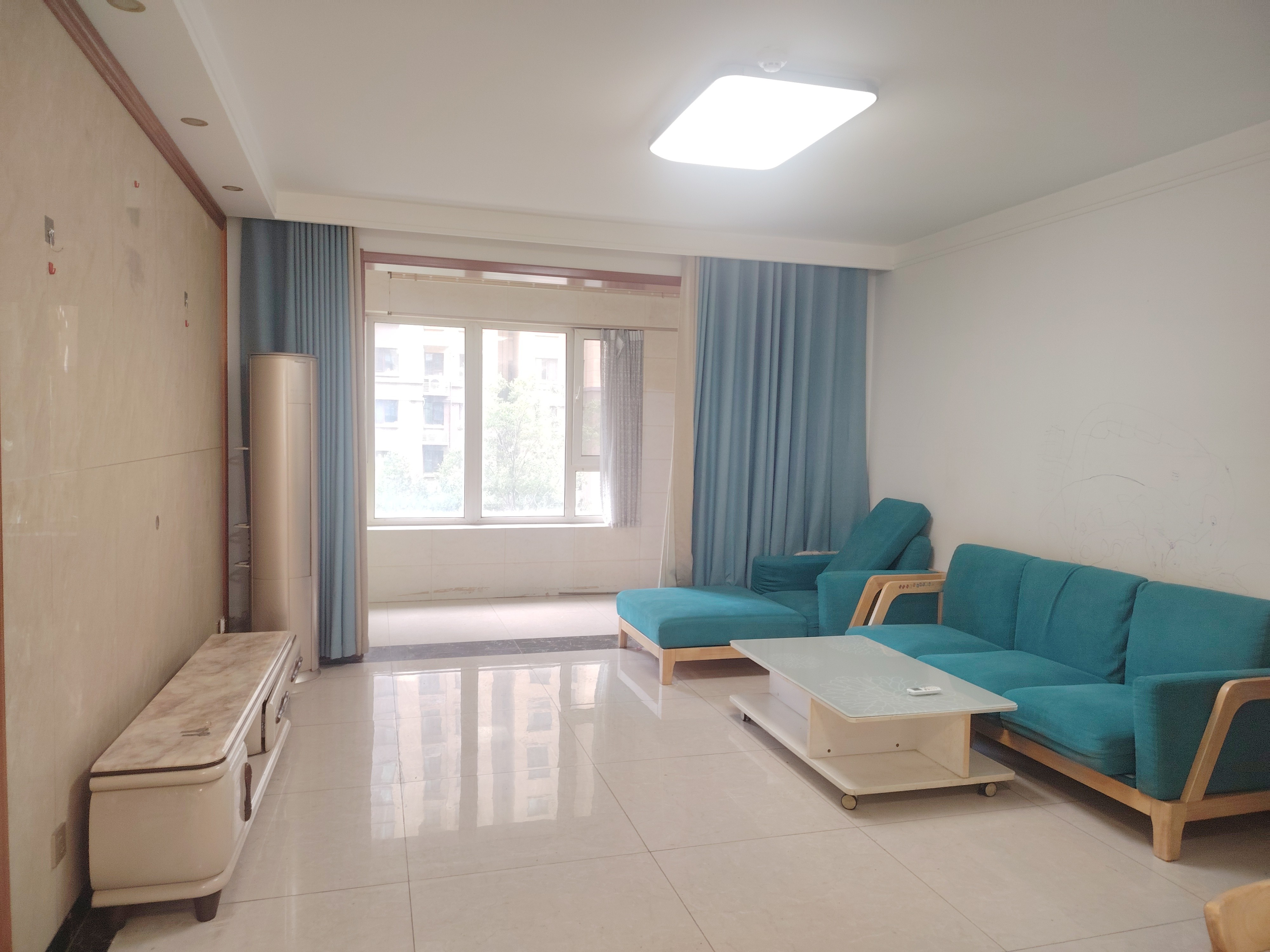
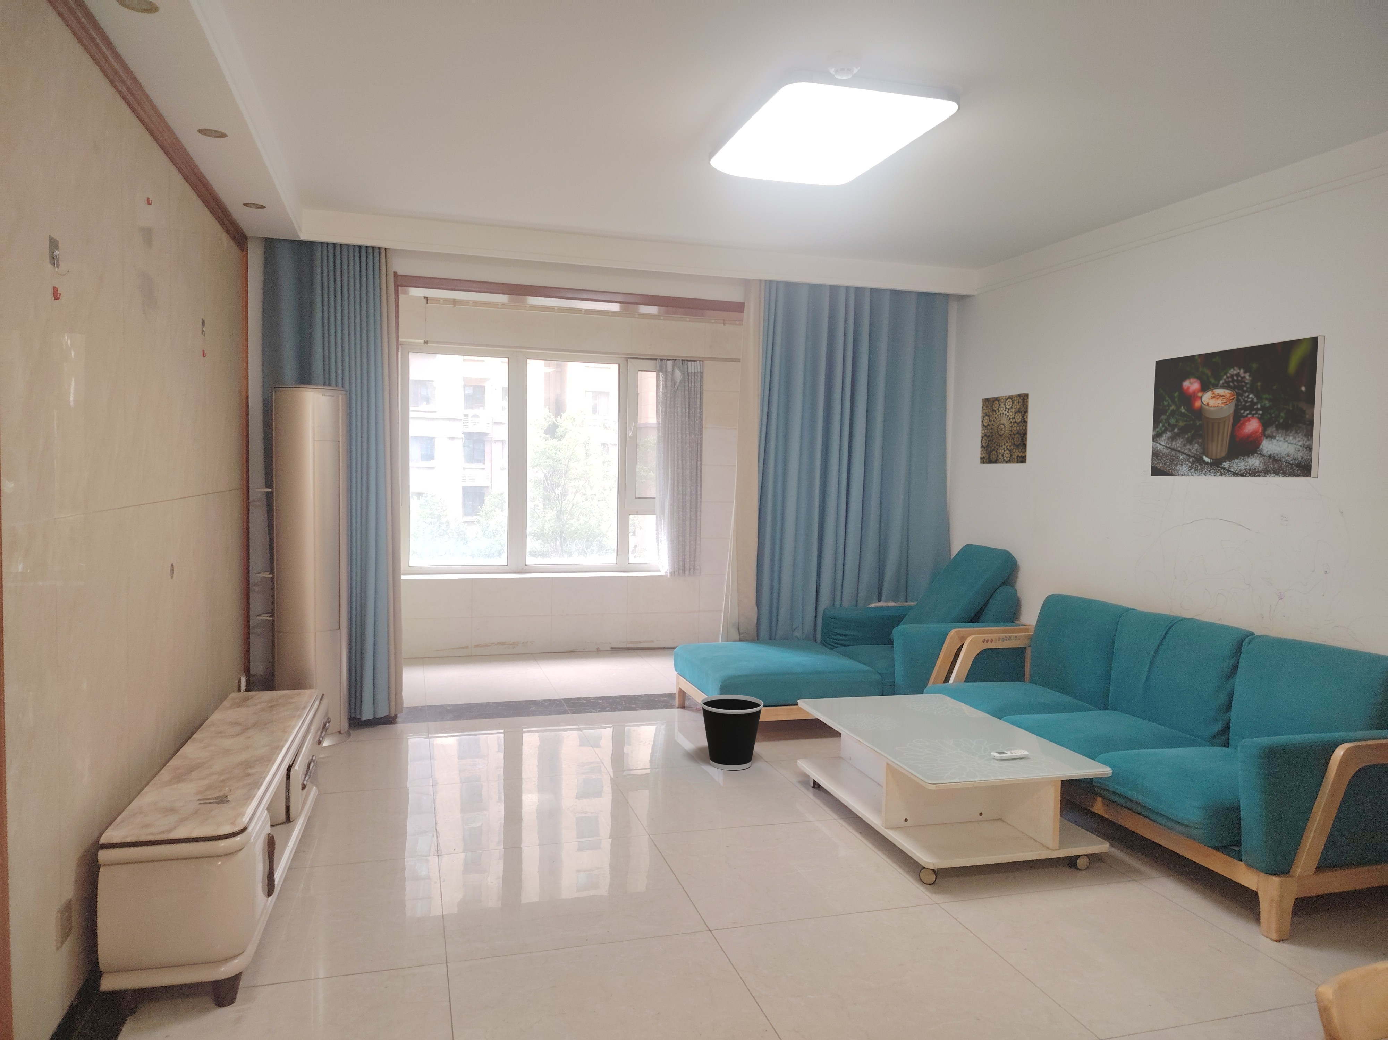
+ wastebasket (731, 733)
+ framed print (1228, 413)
+ wall art (1003, 429)
